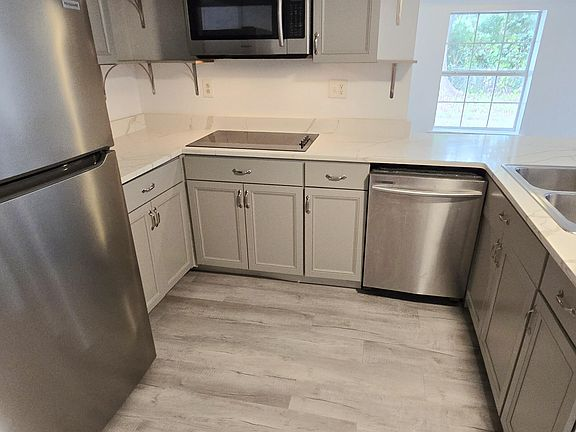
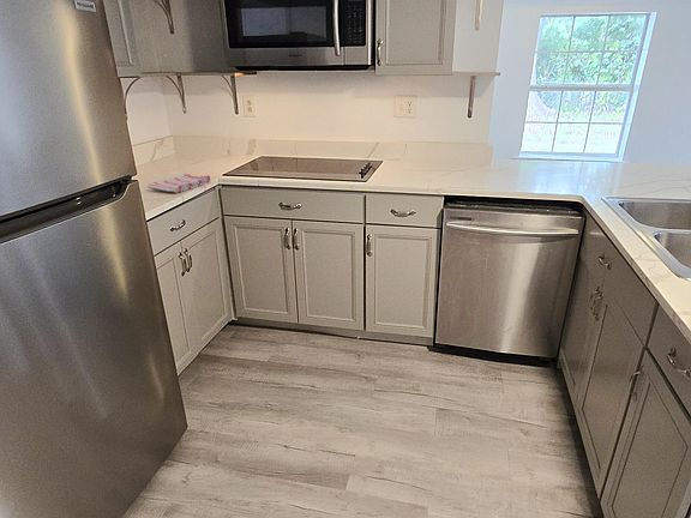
+ dish towel (179, 182)
